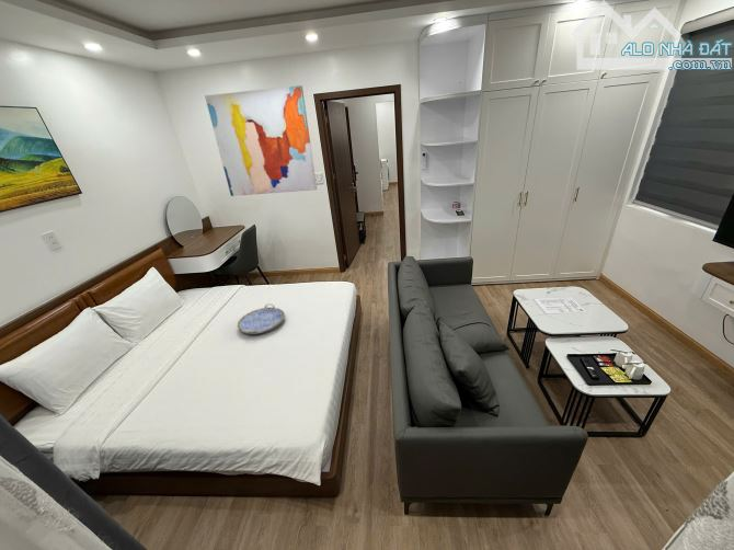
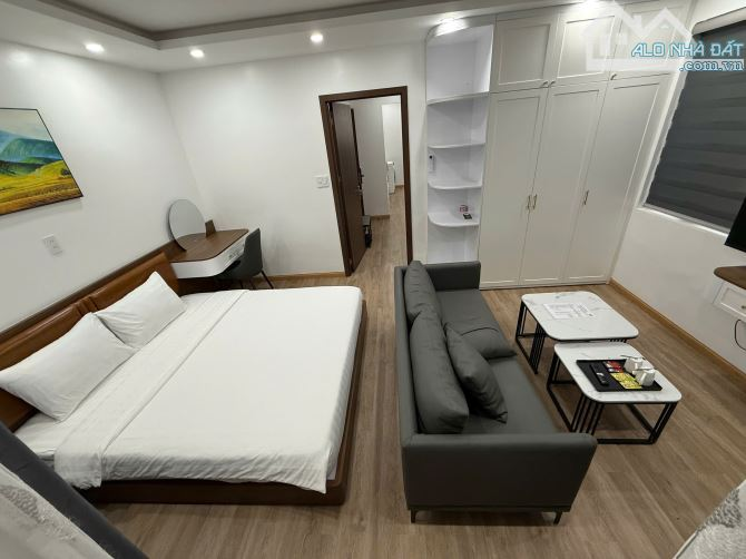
- wall art (264, 145)
- serving tray (261, 319)
